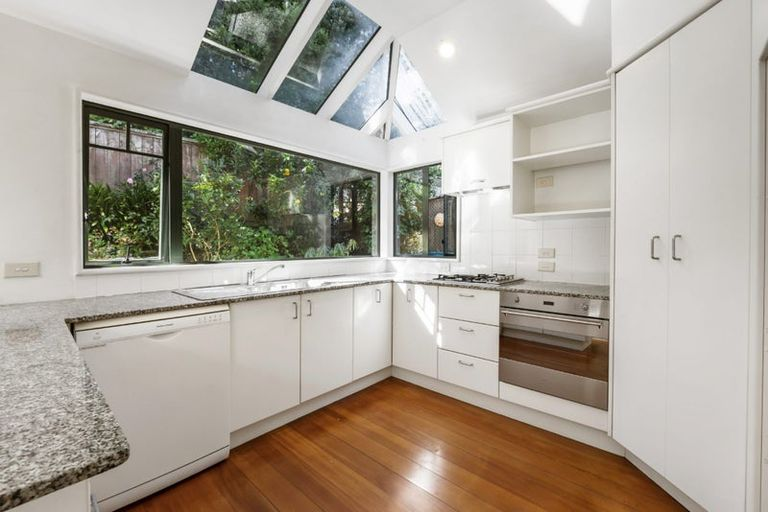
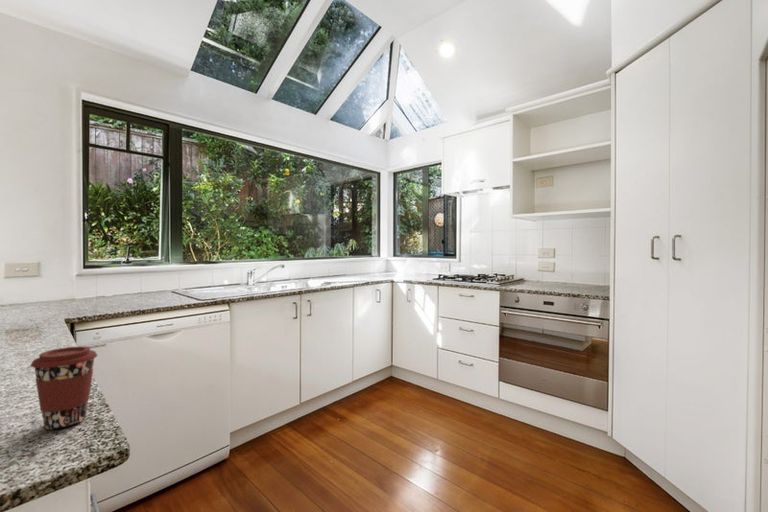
+ coffee cup (65, 386)
